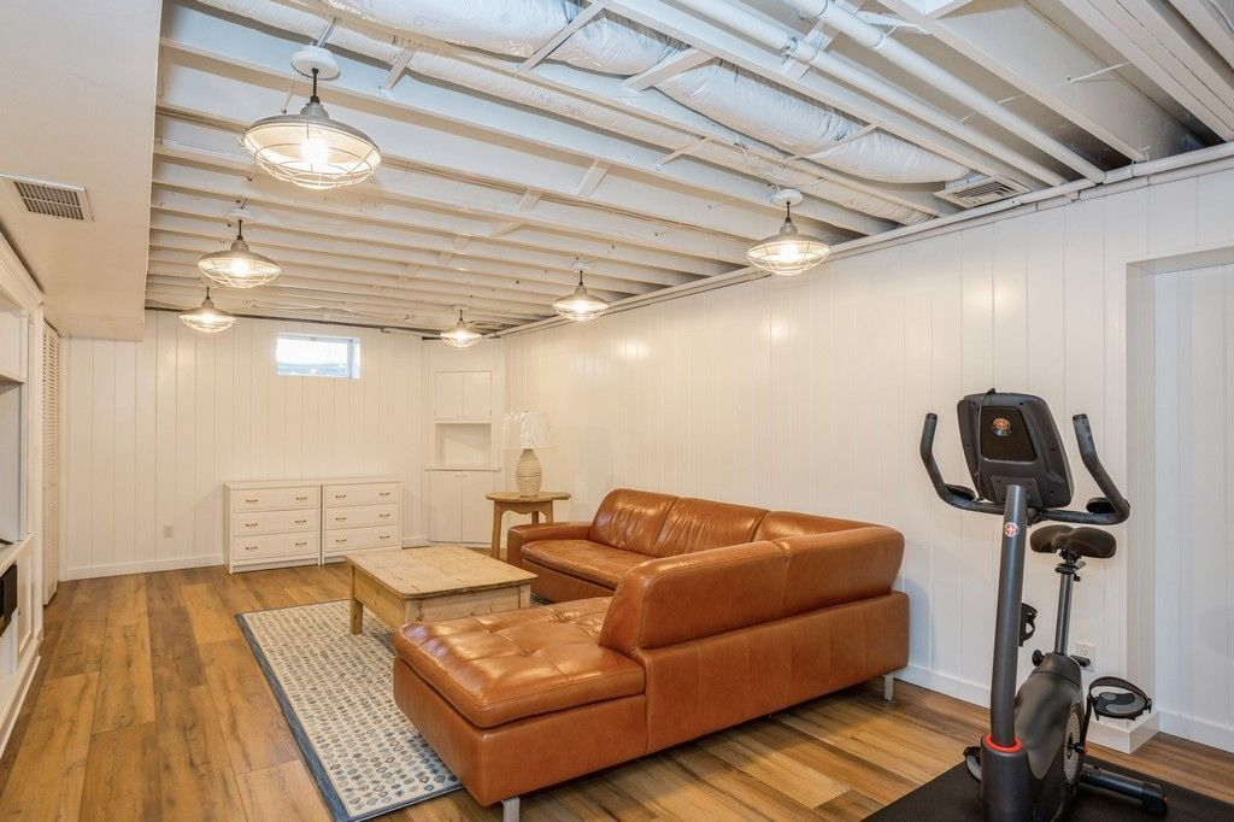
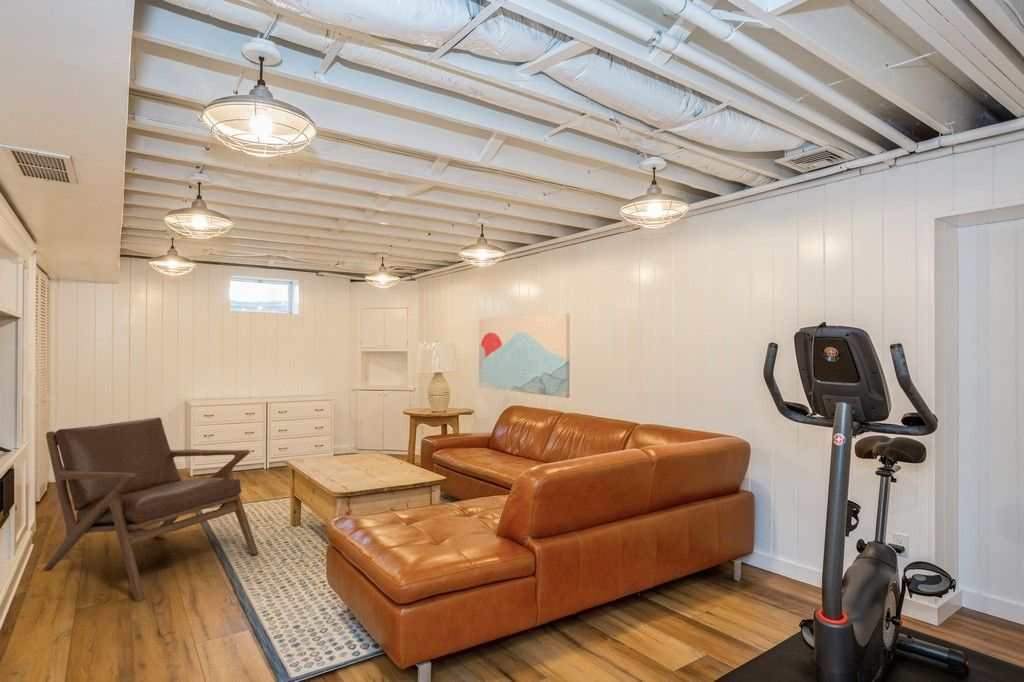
+ lounge chair (151, 494)
+ wall art (519, 354)
